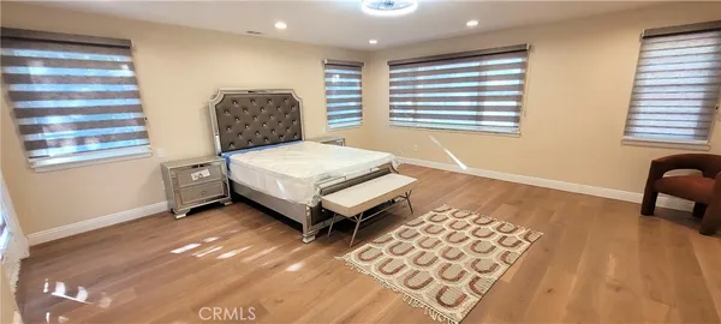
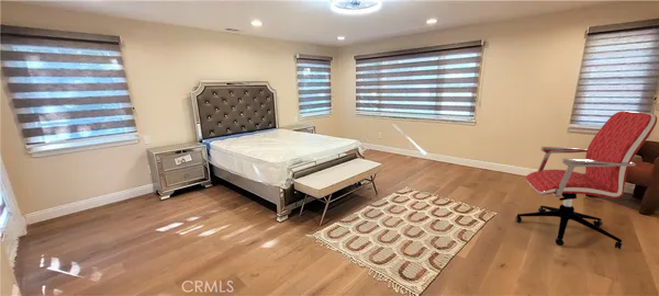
+ office chair (571, 172)
